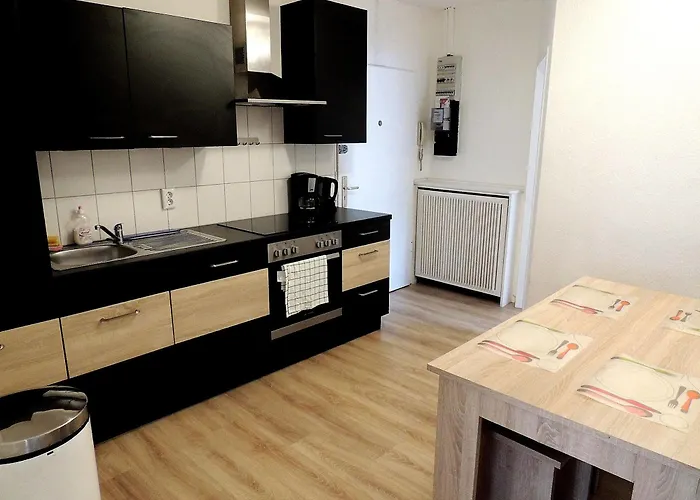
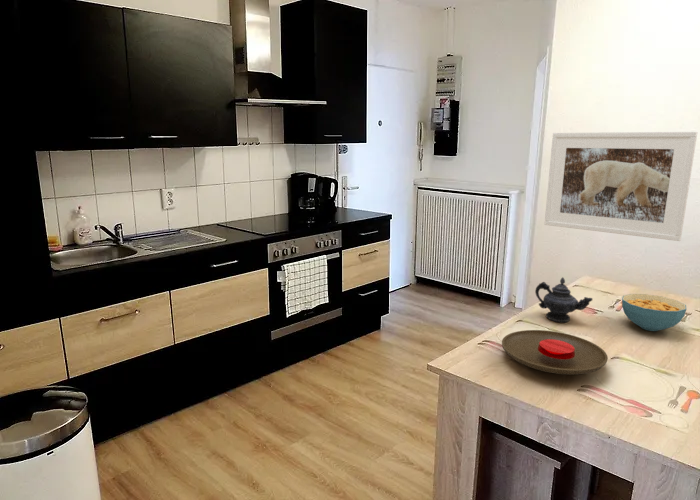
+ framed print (612, 183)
+ cereal bowl (651, 315)
+ teapot (562, 298)
+ plate (552, 353)
